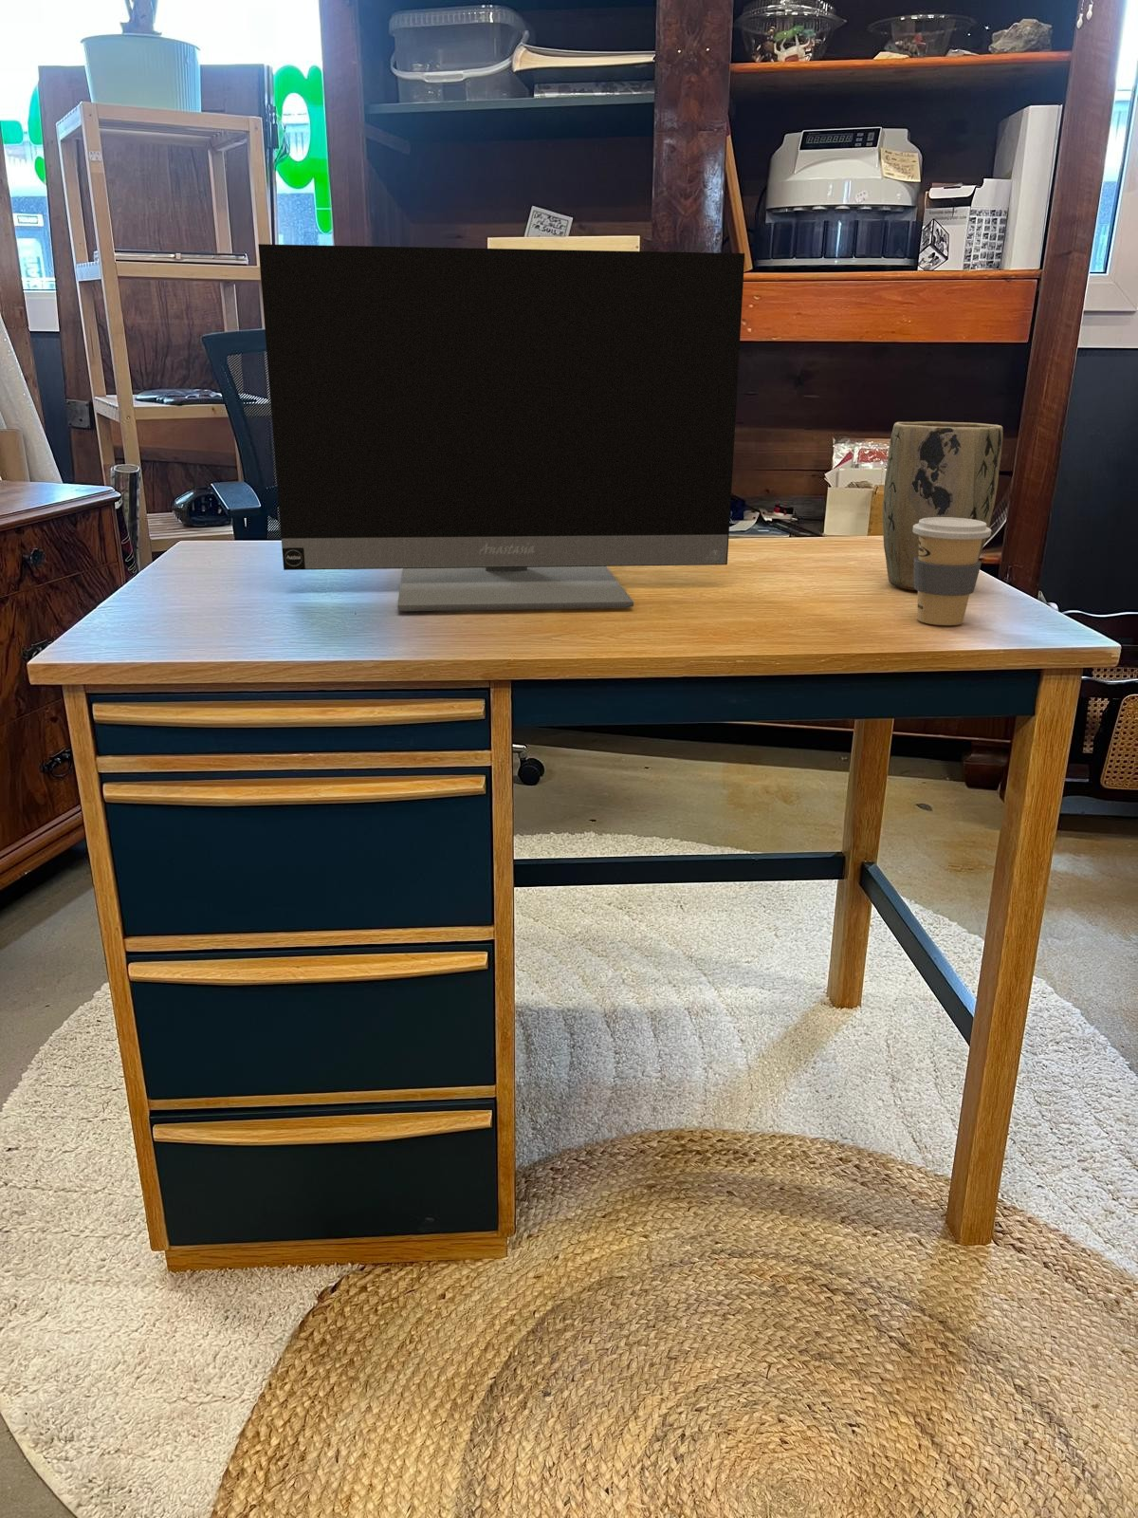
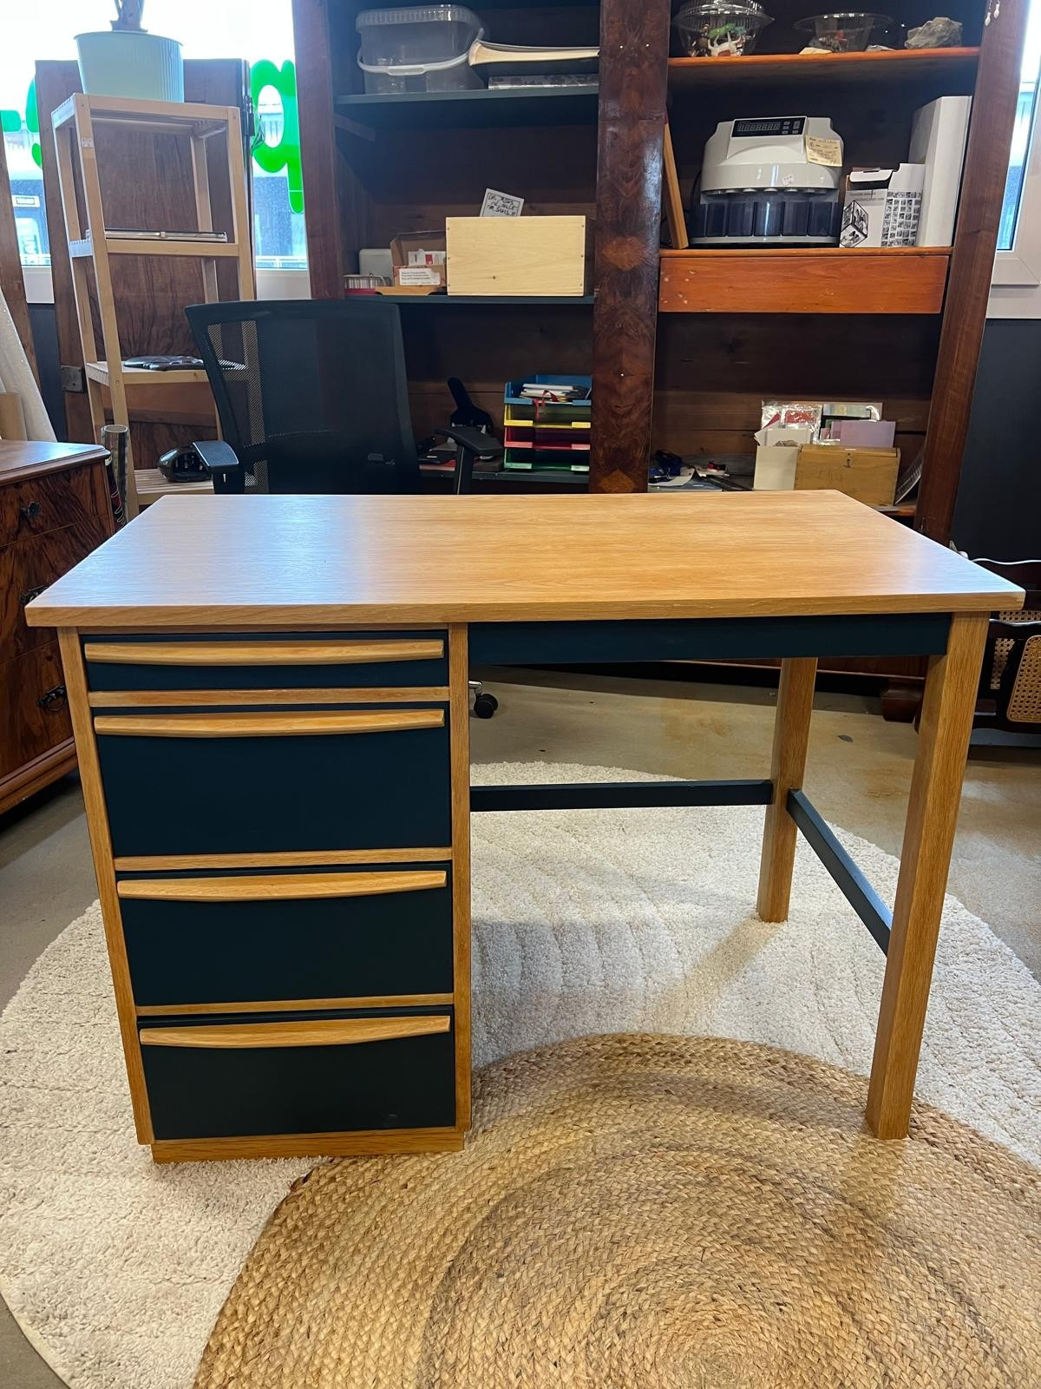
- plant pot (937, 507)
- coffee cup (946, 571)
- monitor (507, 426)
